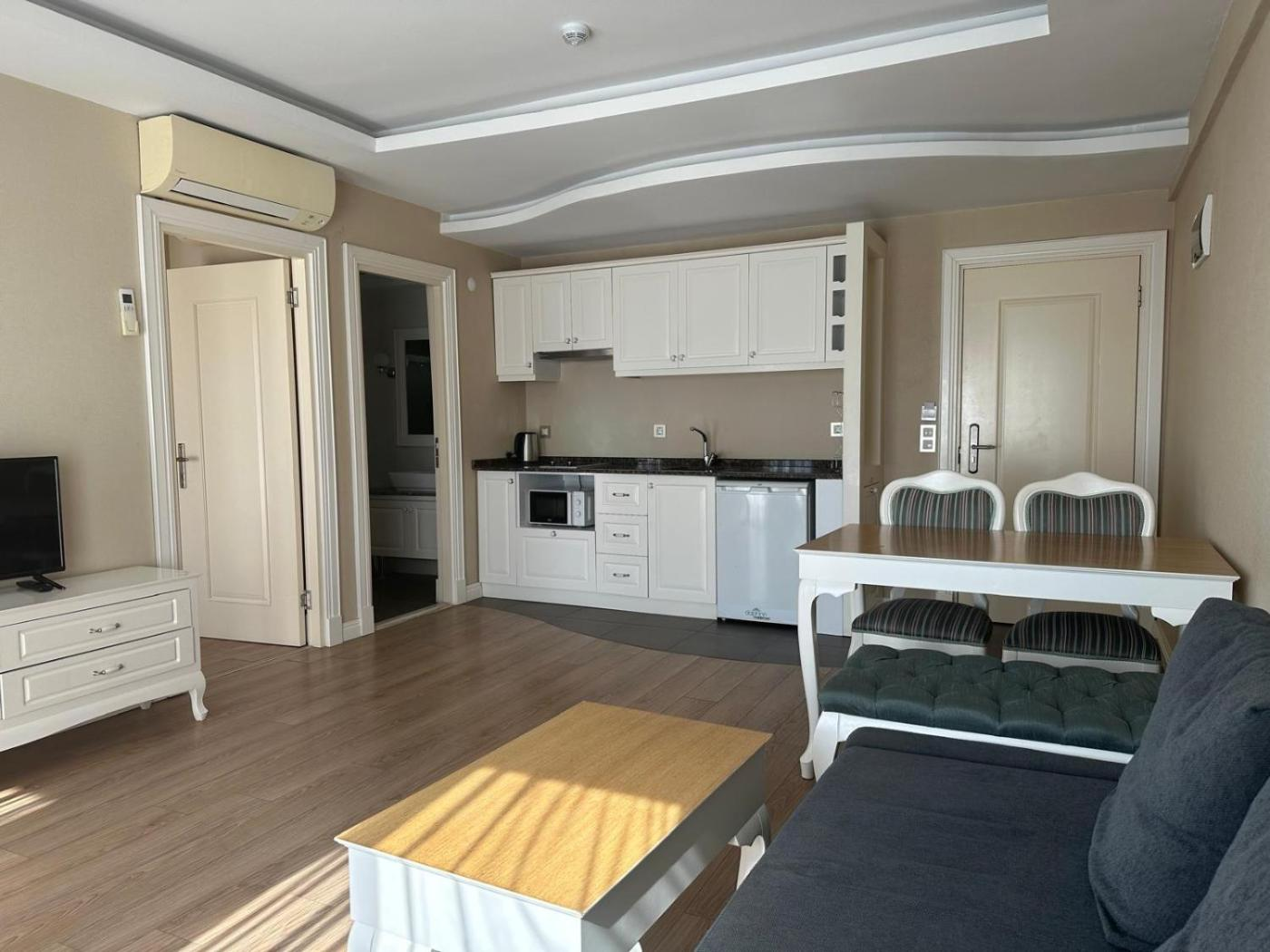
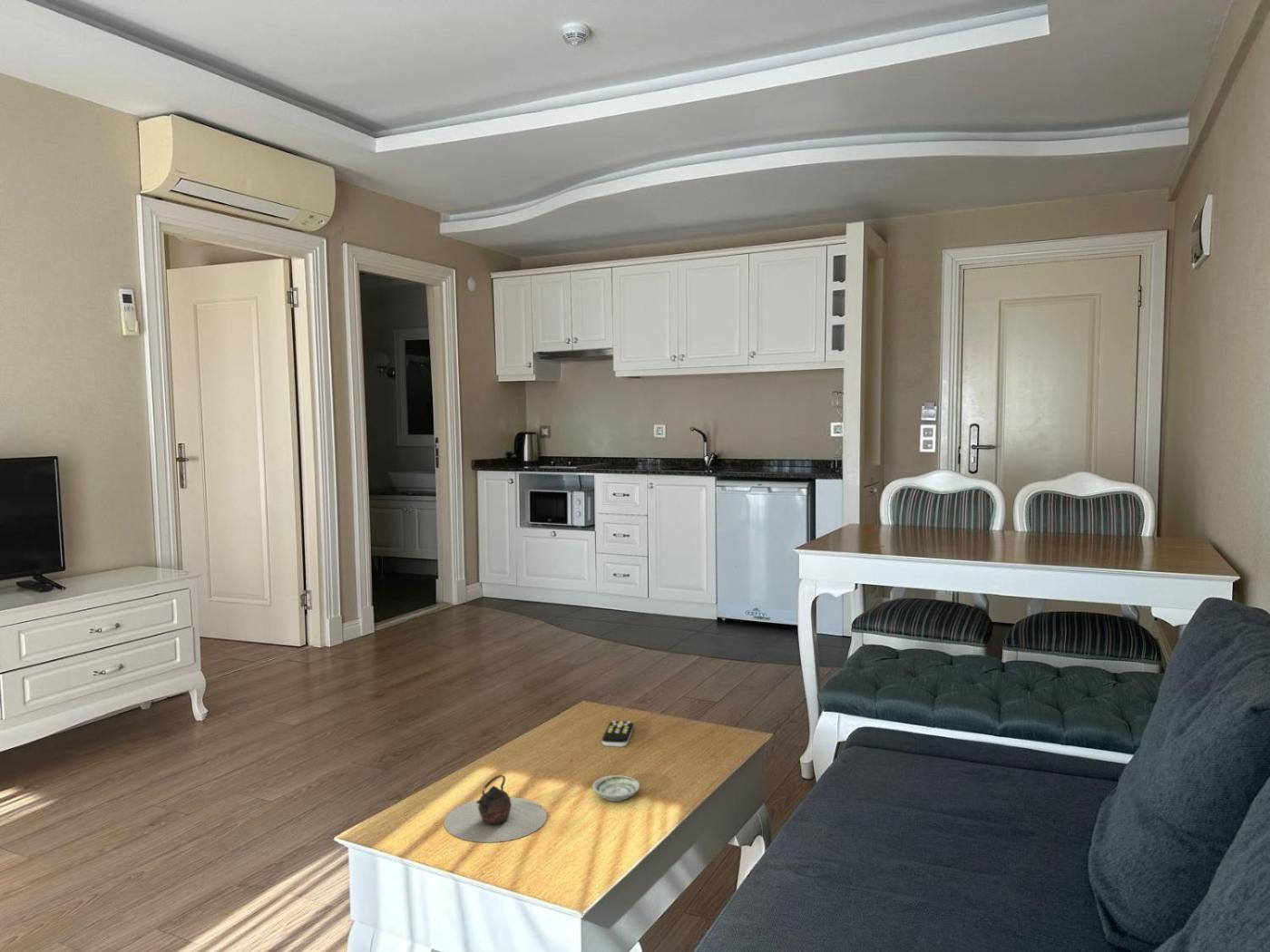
+ teapot (494, 796)
+ remote control (618, 733)
+ saucer (616, 790)
